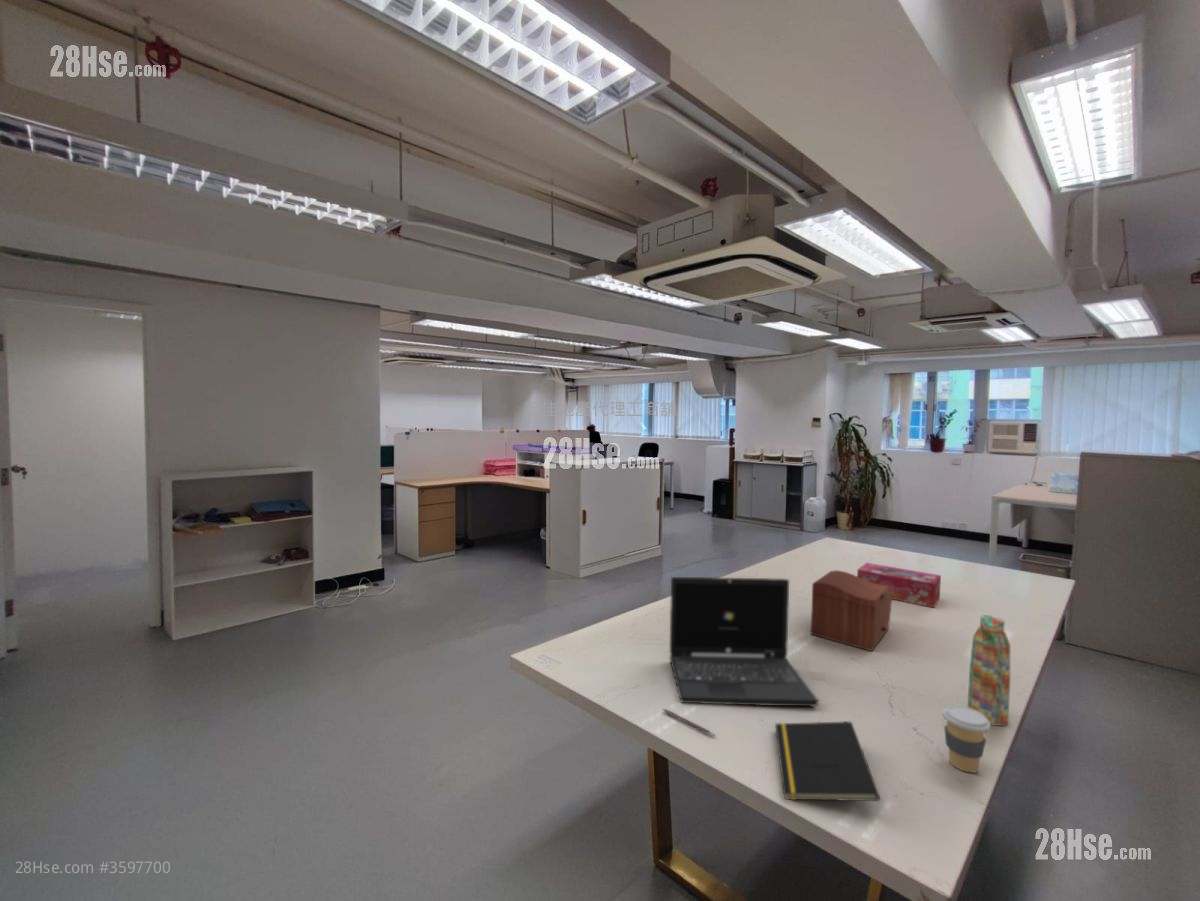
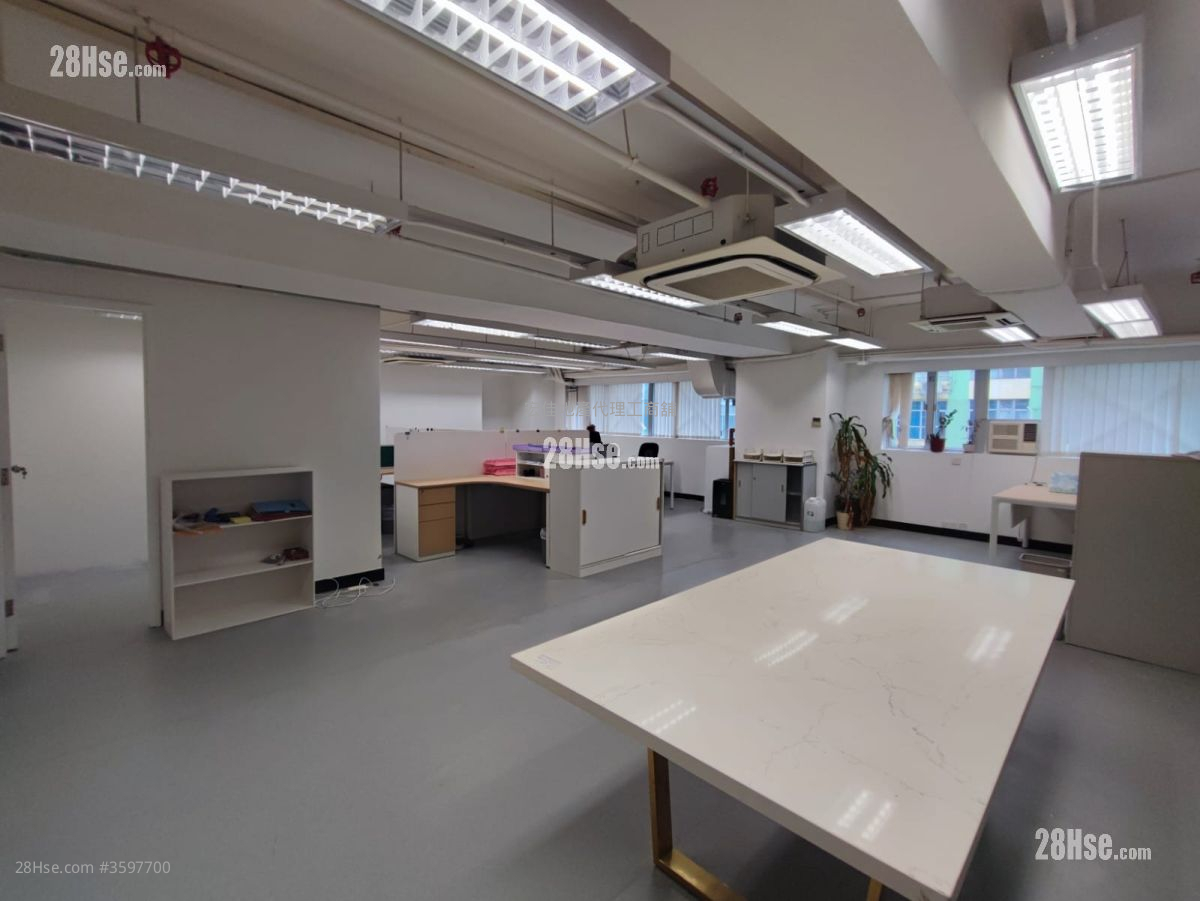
- pen (688, 722)
- sewing box (854, 604)
- laptop (738, 636)
- notepad (820, 757)
- coffee cup (964, 739)
- water bottle (989, 667)
- tissue box (898, 583)
